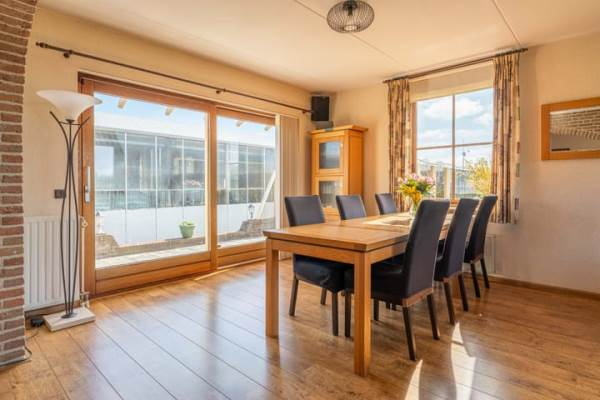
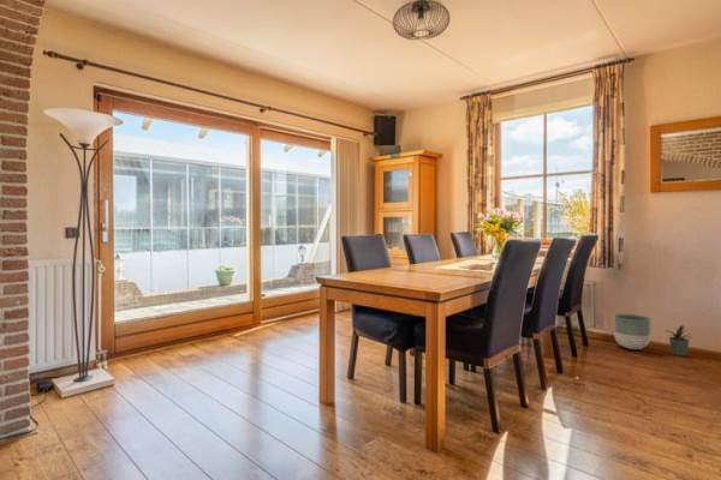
+ potted plant (678, 340)
+ planter (631, 332)
